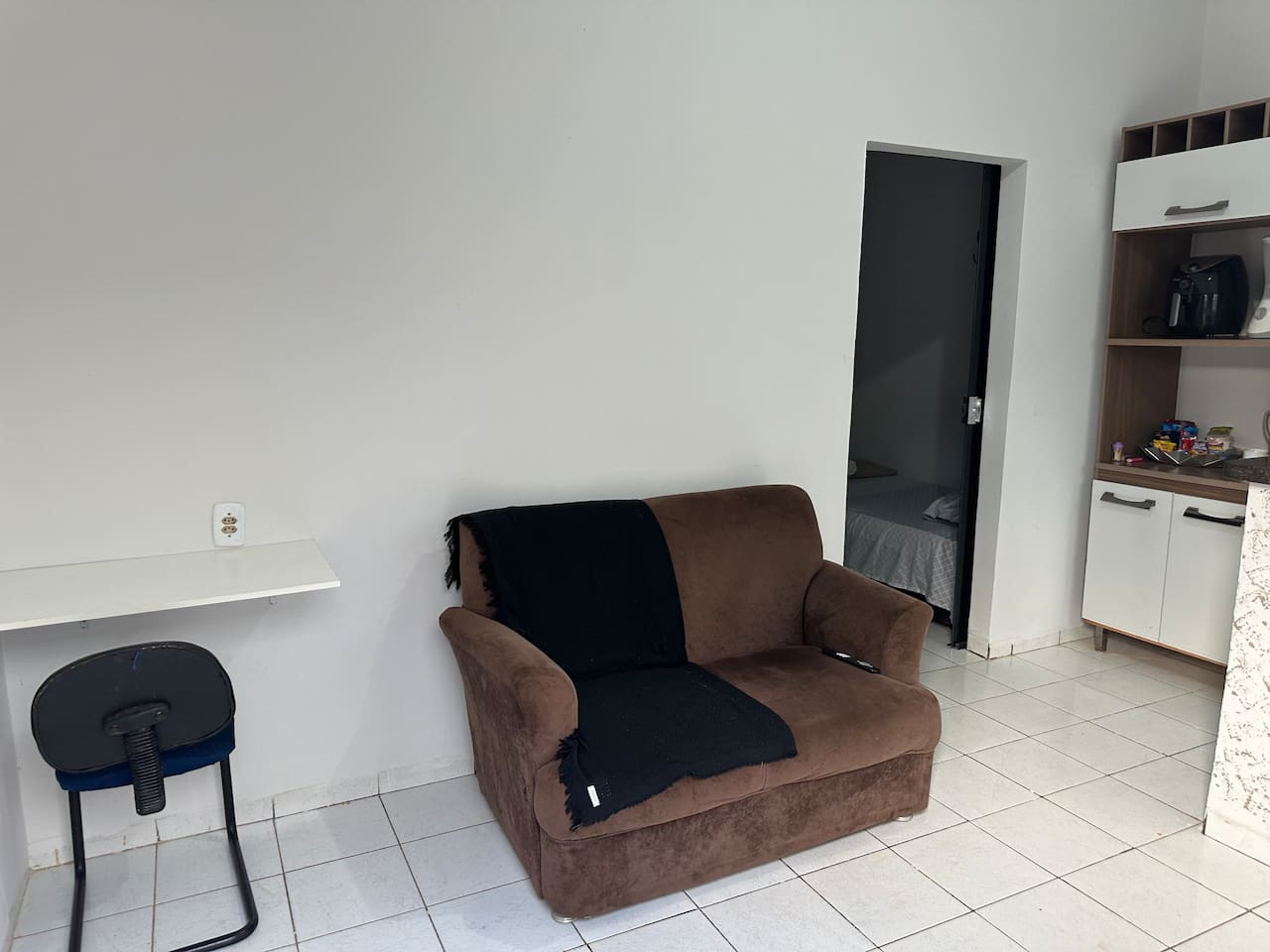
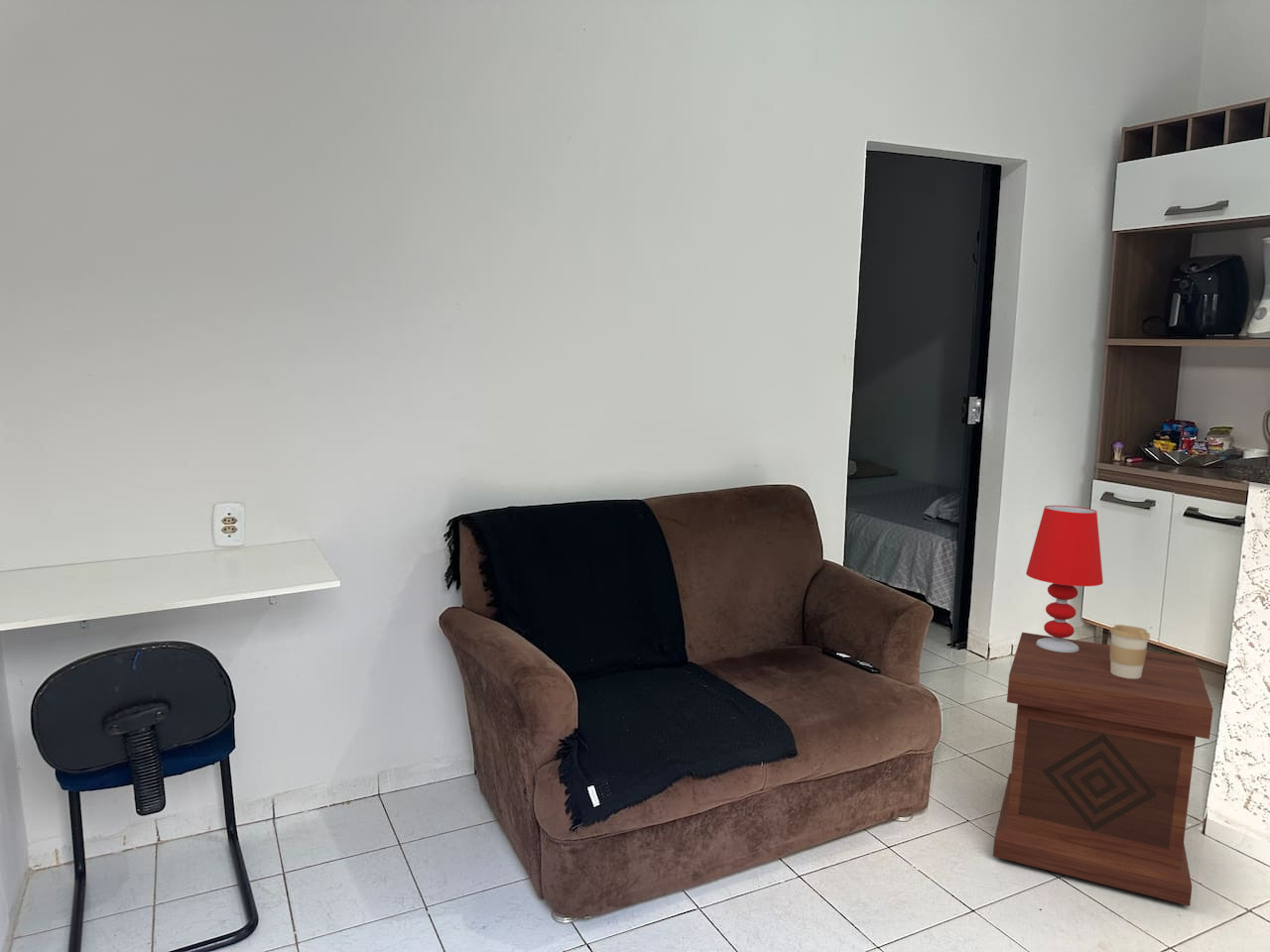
+ coffee cup (1128, 649)
+ side table (1096, 754)
+ table lamp (1064, 577)
